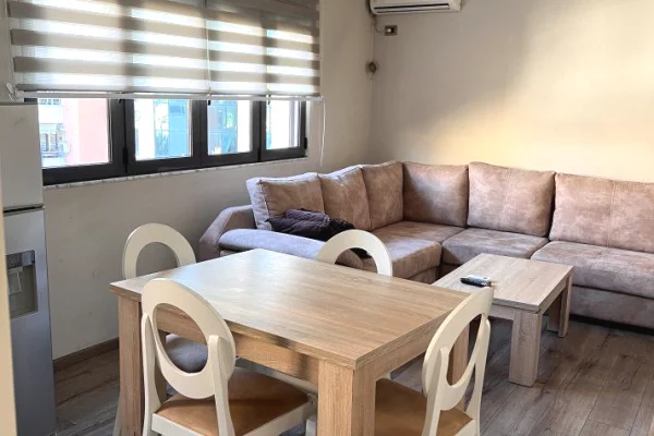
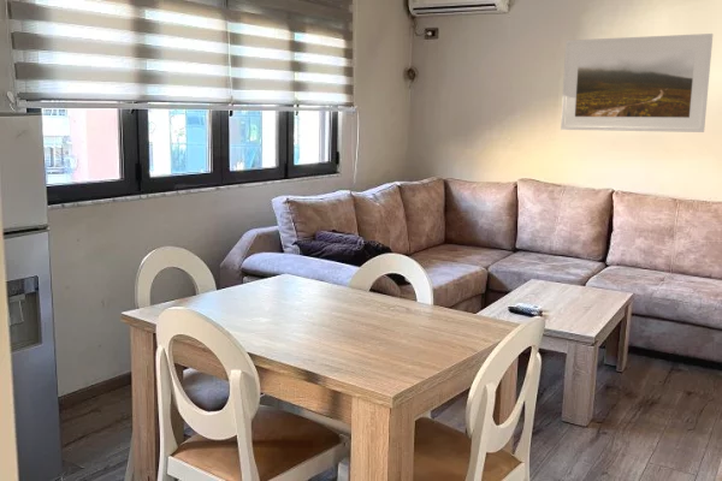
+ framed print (632, 84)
